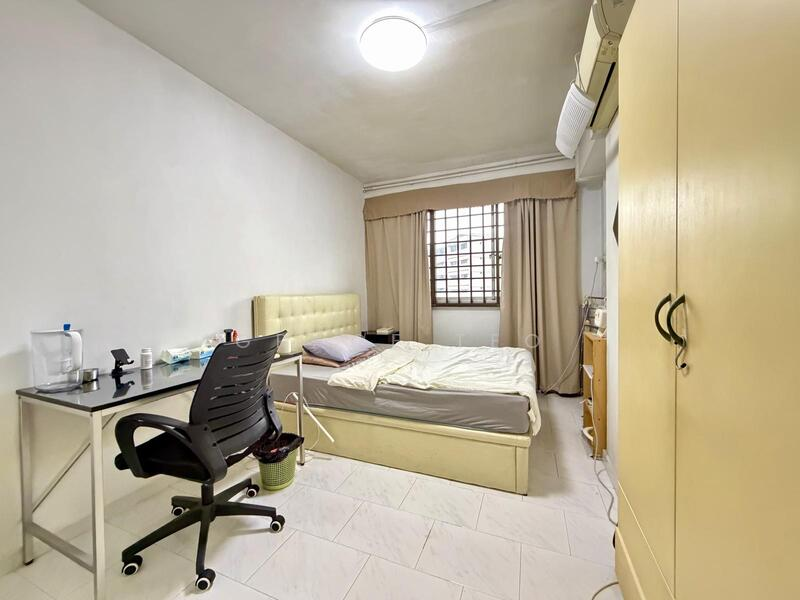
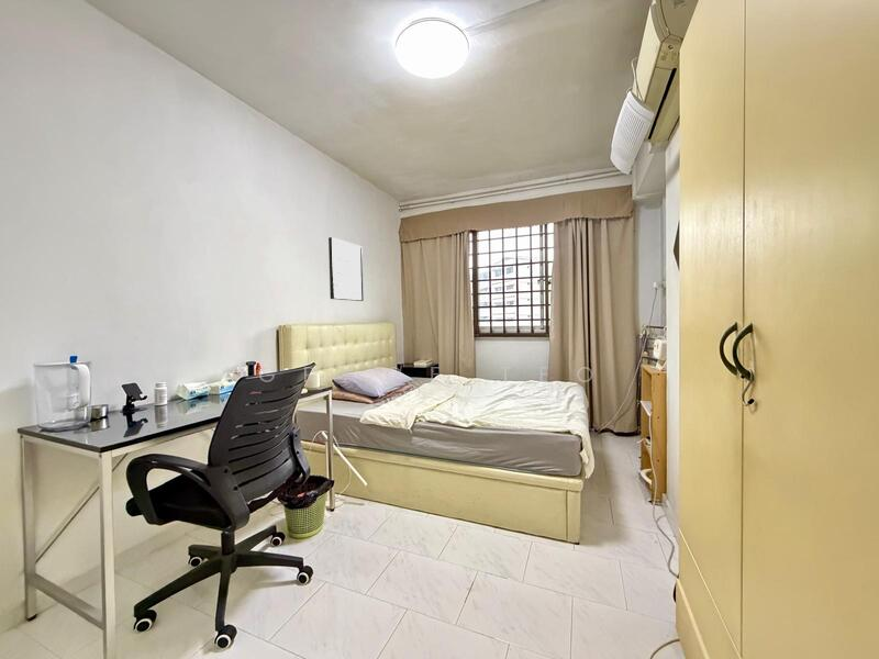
+ wall art (346, 270)
